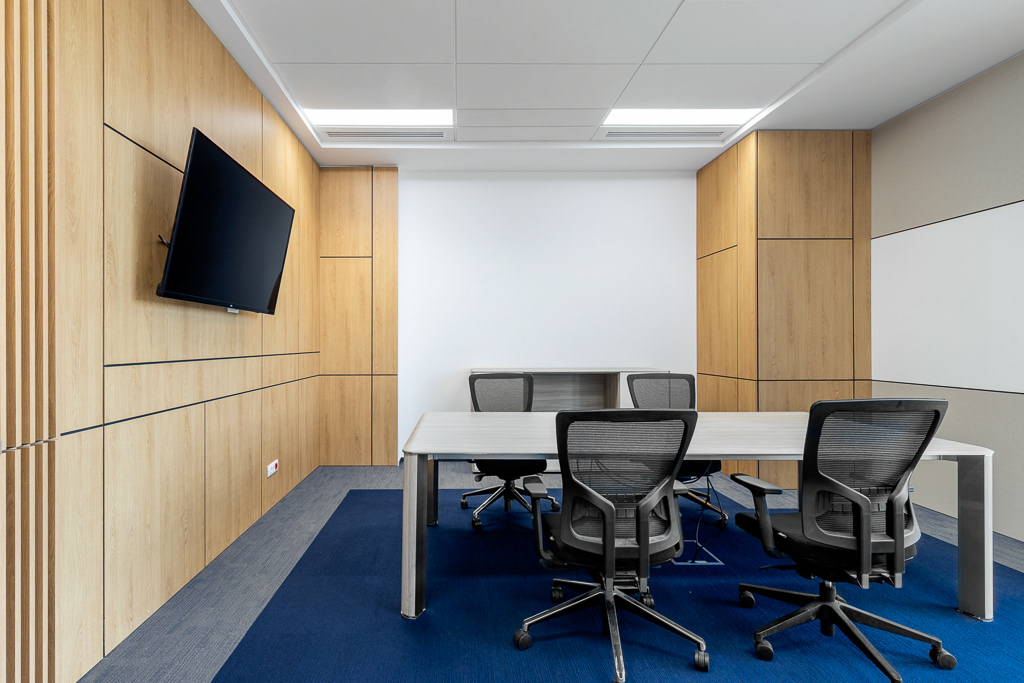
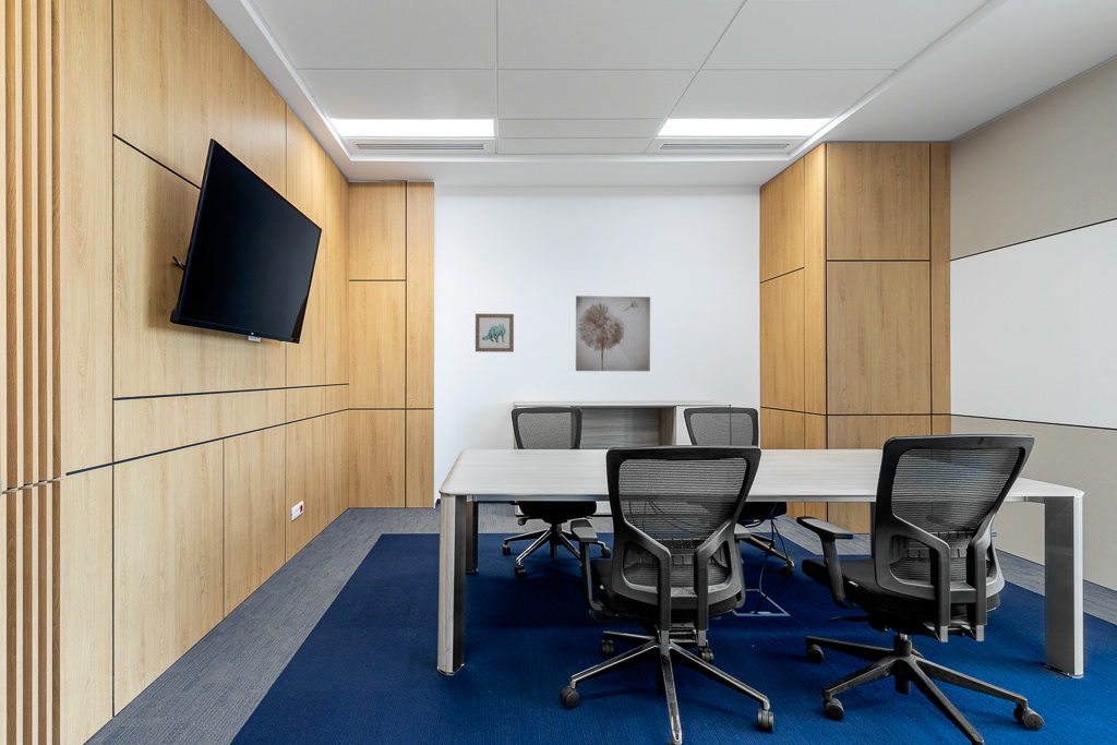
+ wall art (613, 334)
+ wall art (494, 333)
